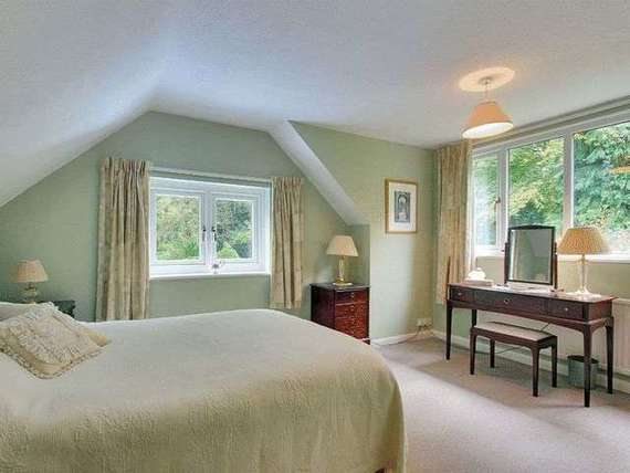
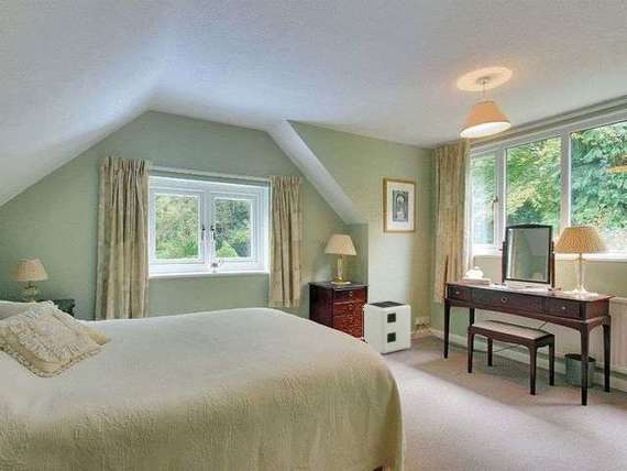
+ air purifier (386, 326)
